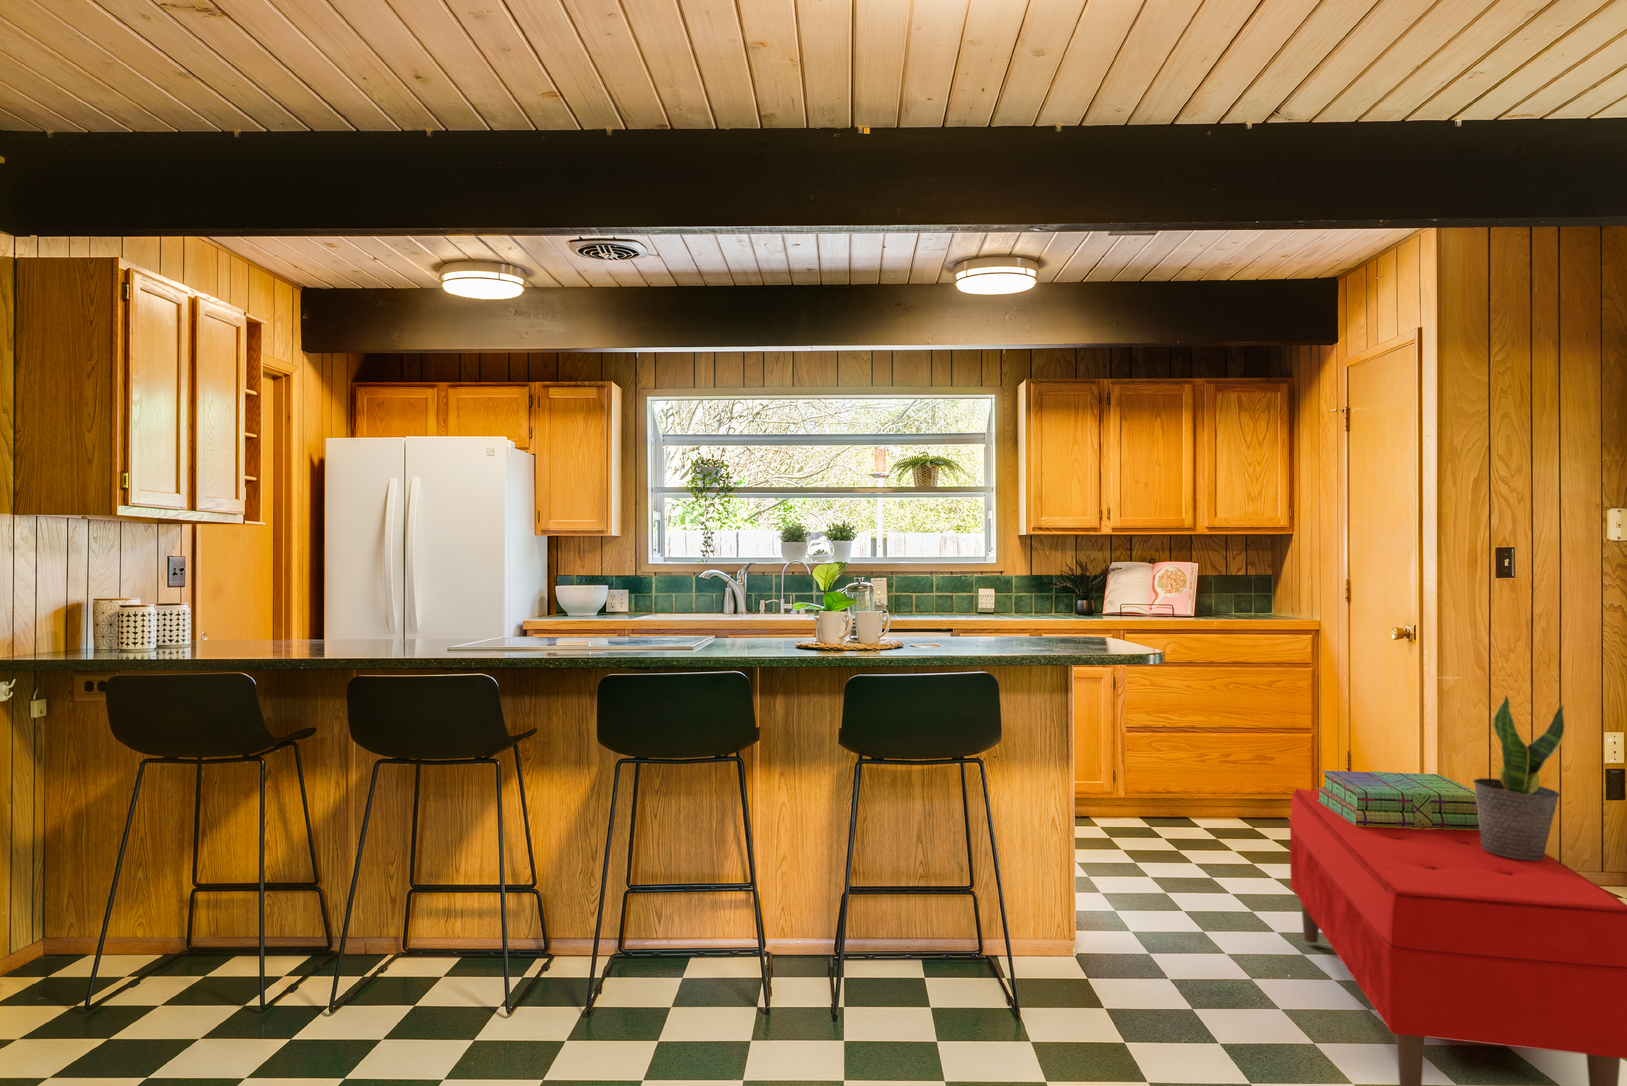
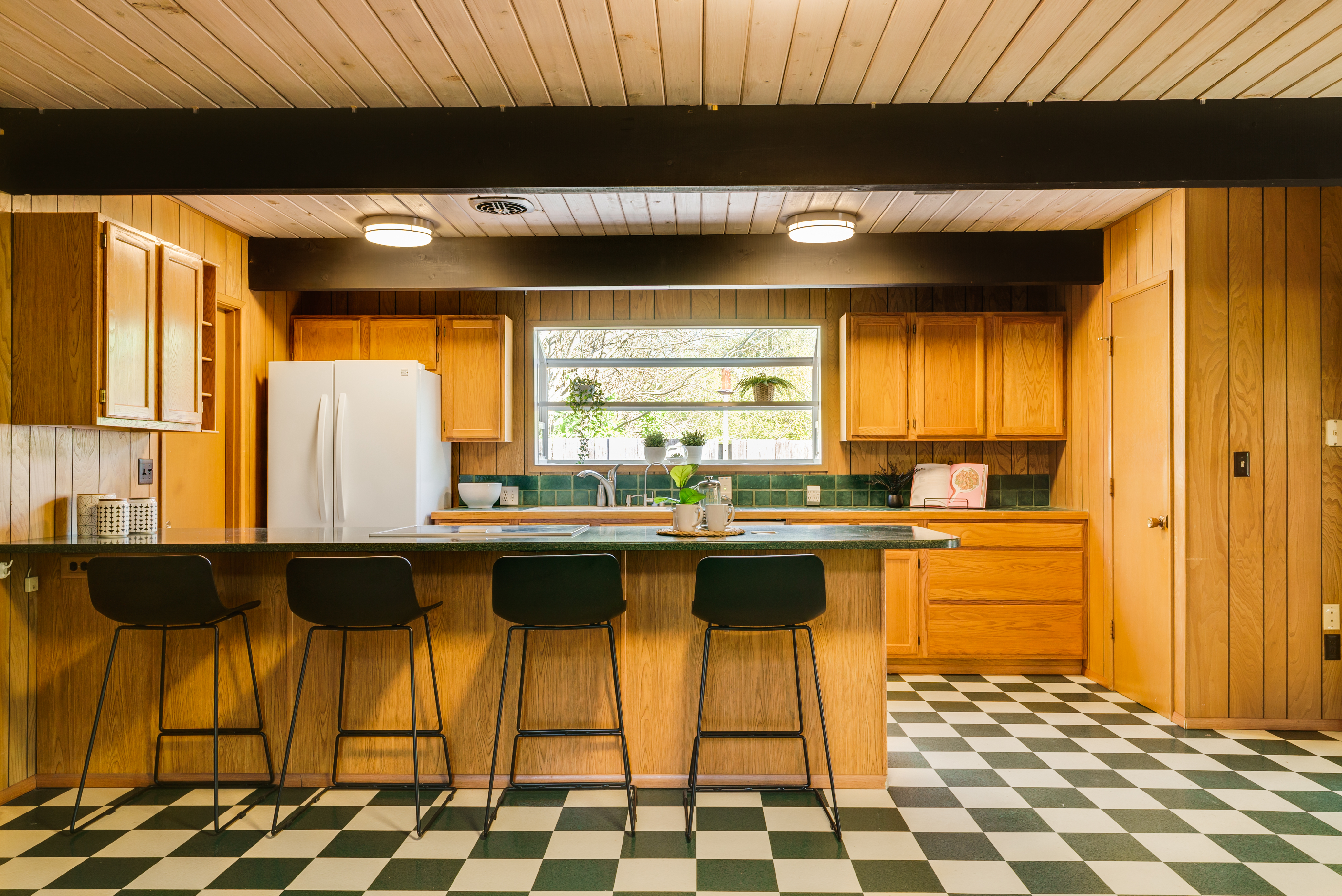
- bench (1429, 925)
- stack of books (1400, 799)
- potted plant (1512, 773)
